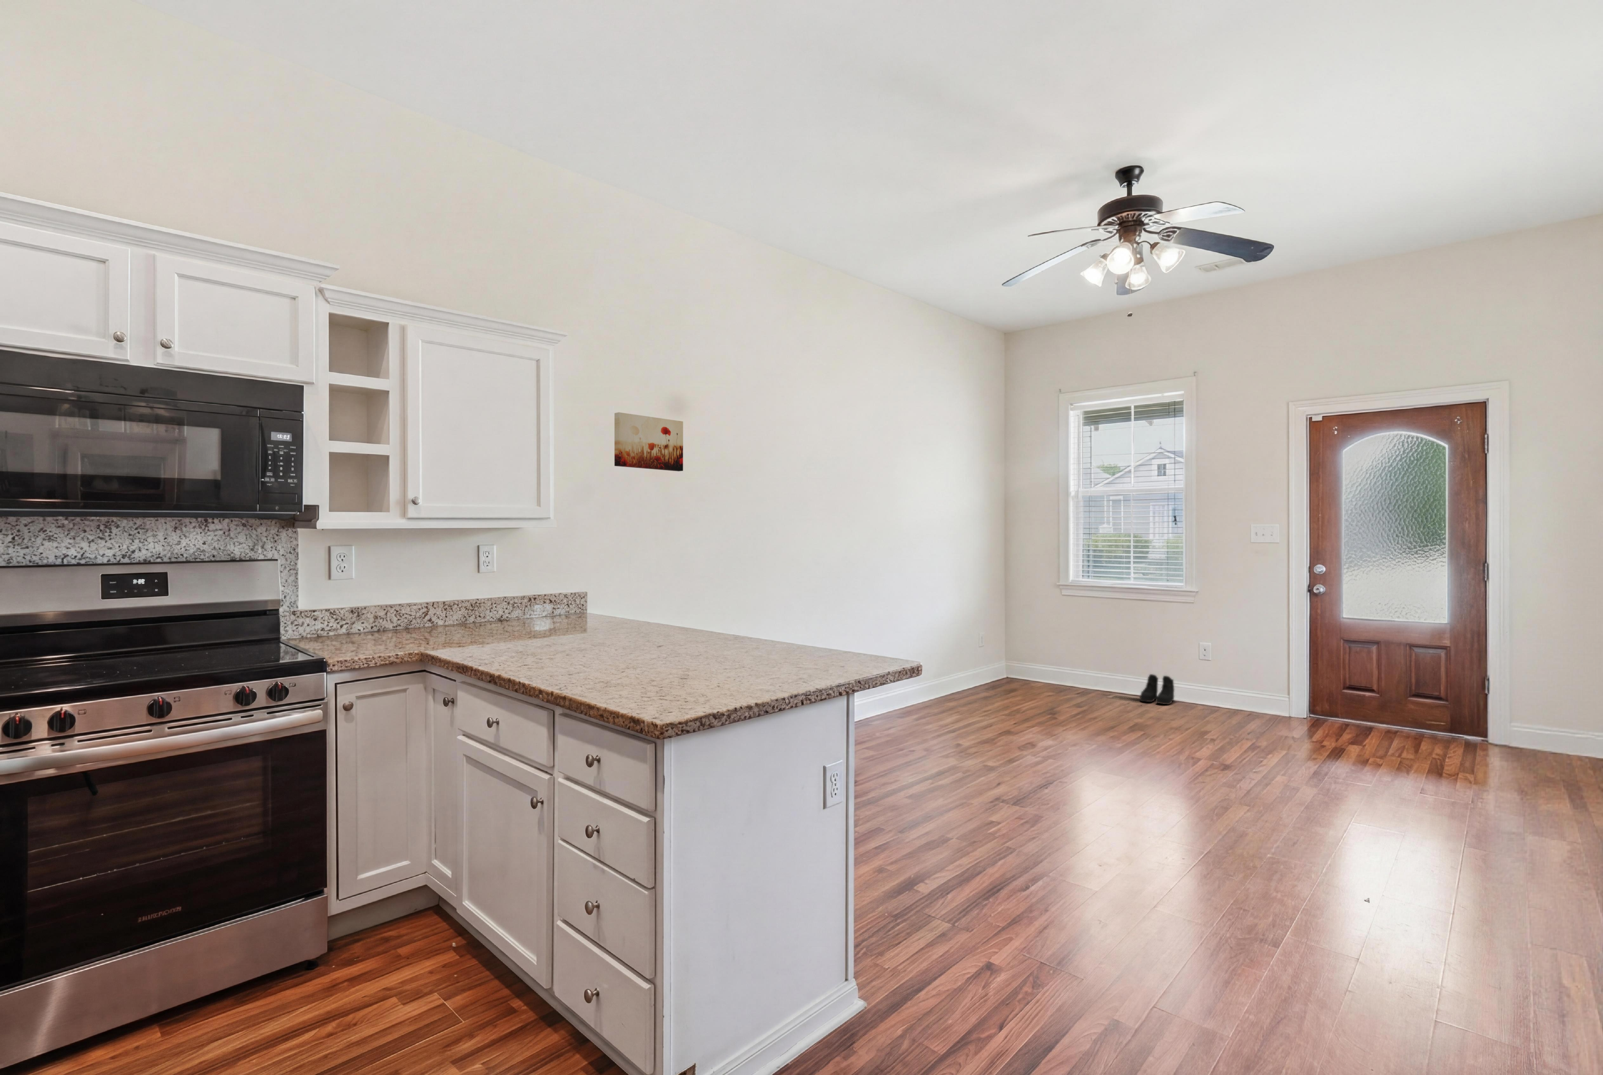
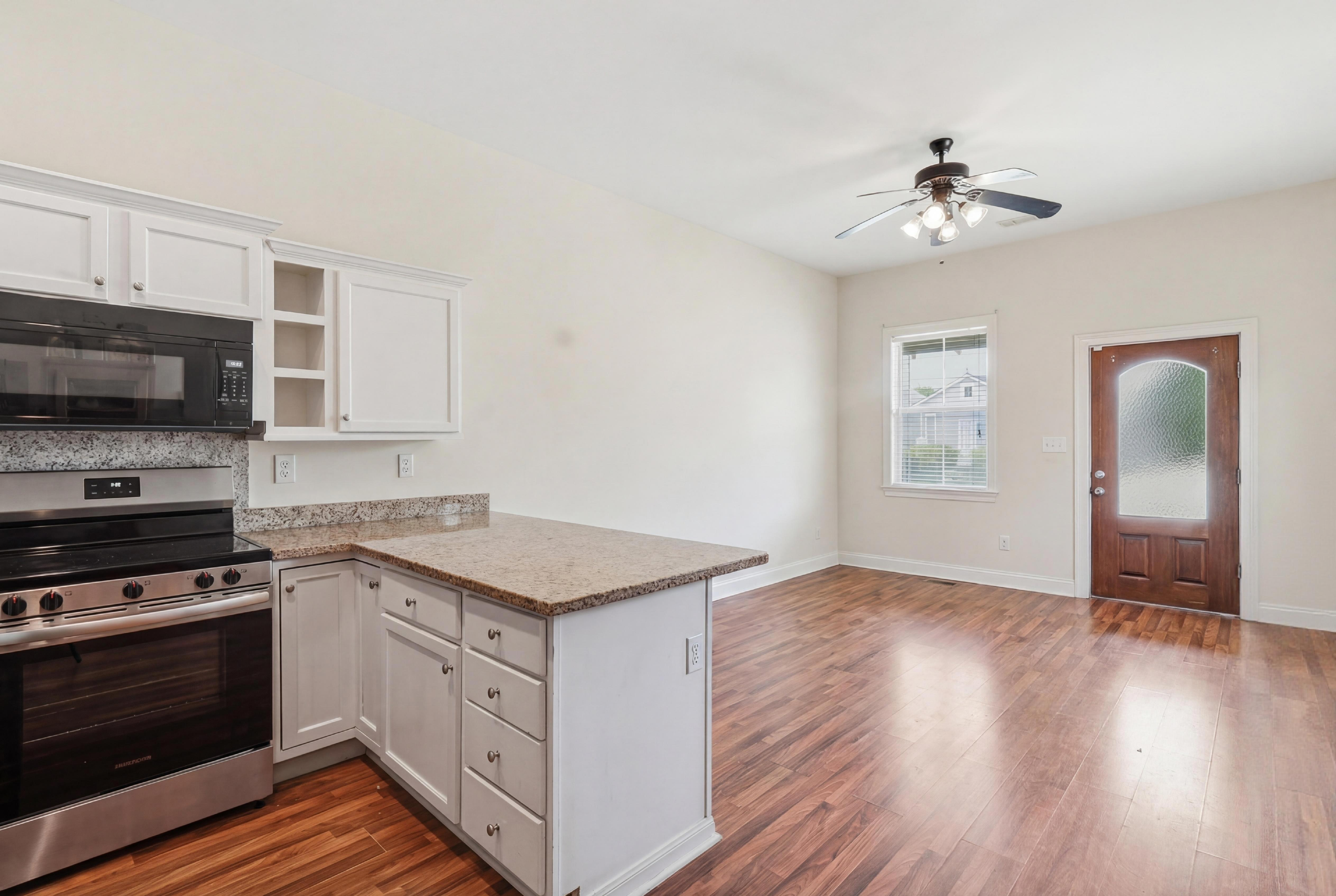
- wall art (649, 443)
- boots (1157, 689)
